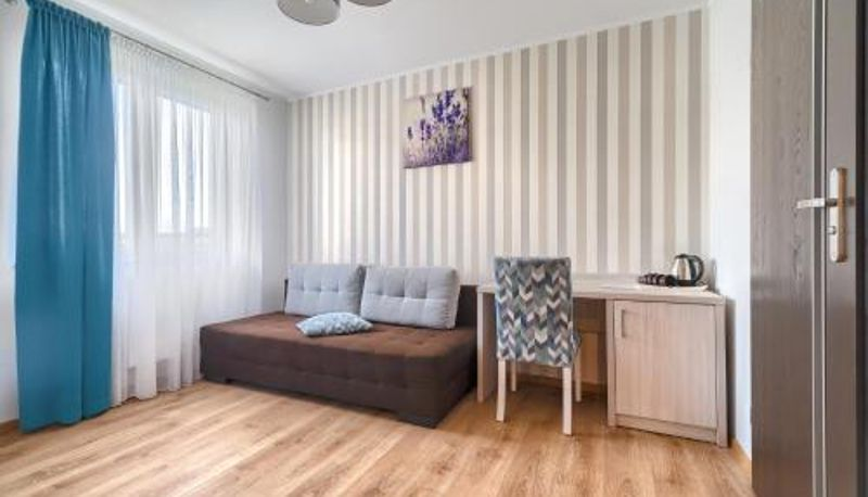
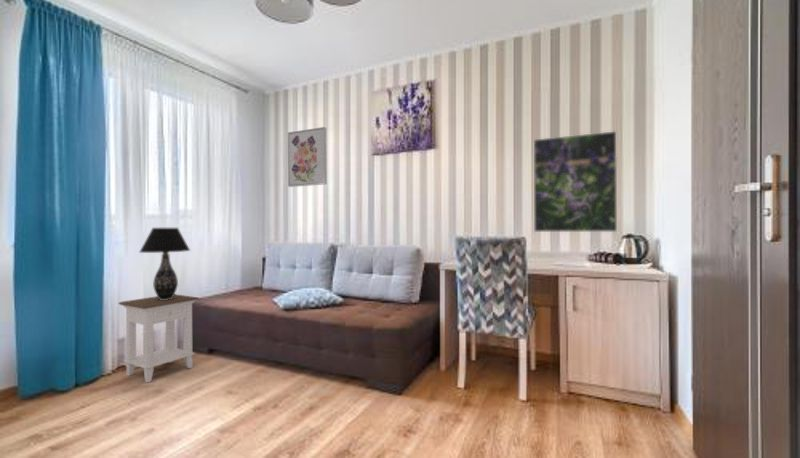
+ table lamp (165, 263)
+ wall art (306, 157)
+ nightstand (166, 335)
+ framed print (573, 183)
